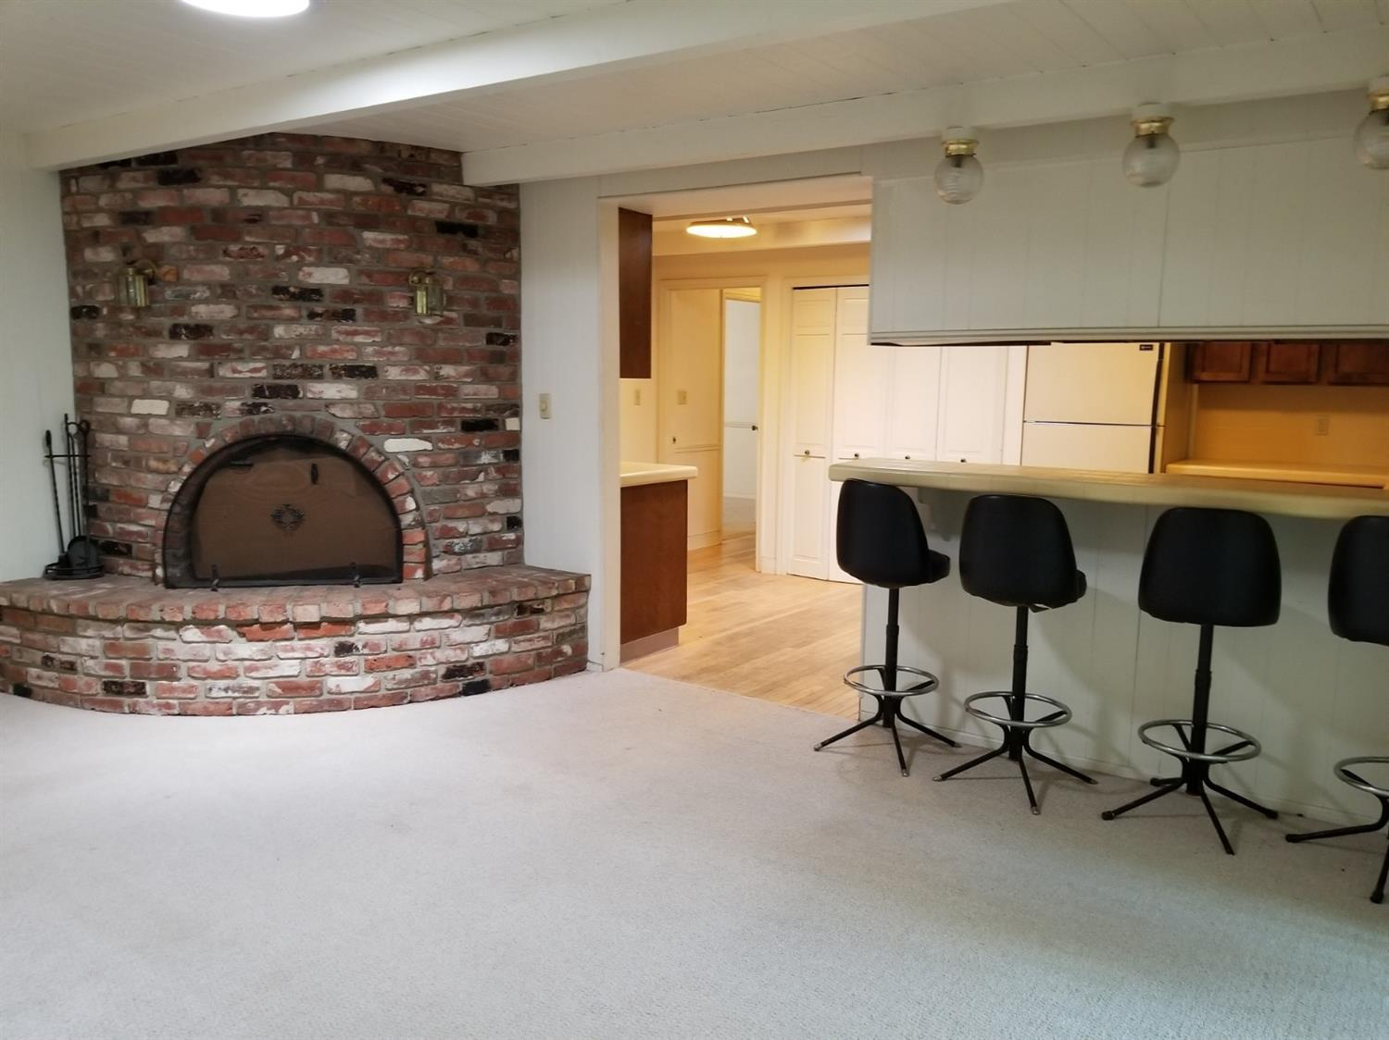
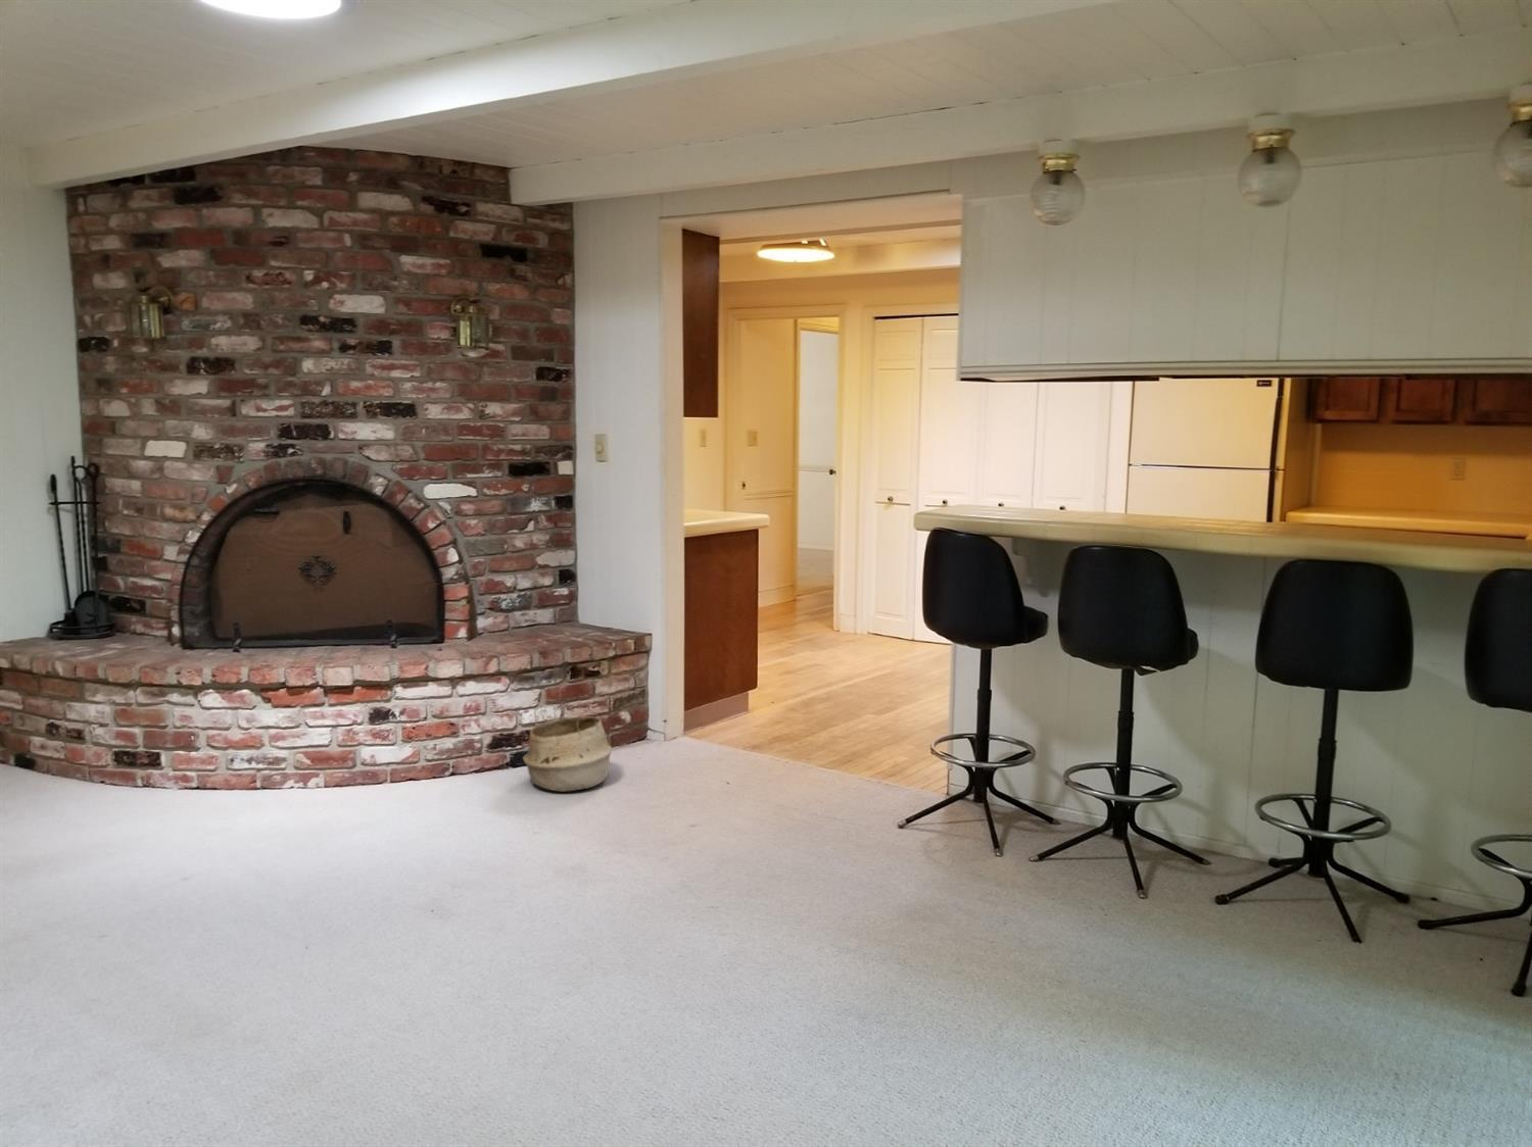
+ woven basket (565, 742)
